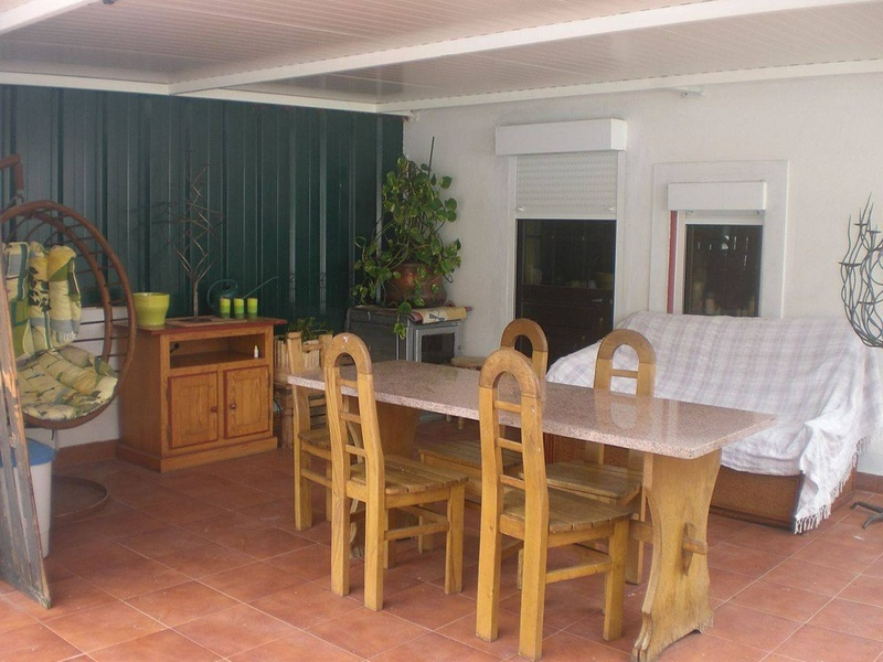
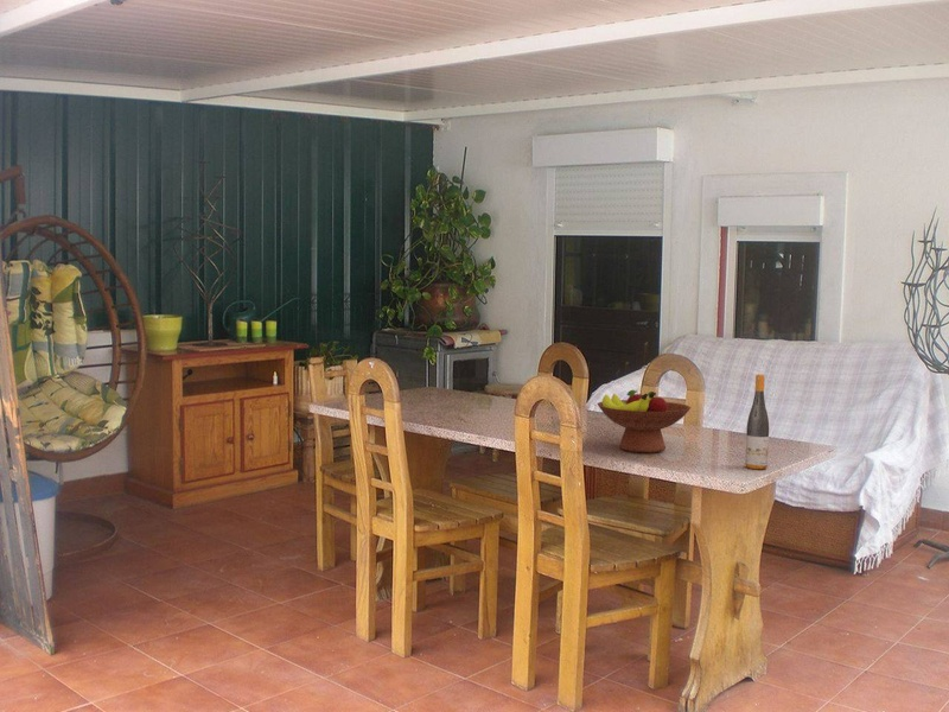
+ fruit bowl (643, 419)
+ wine bottle (758, 420)
